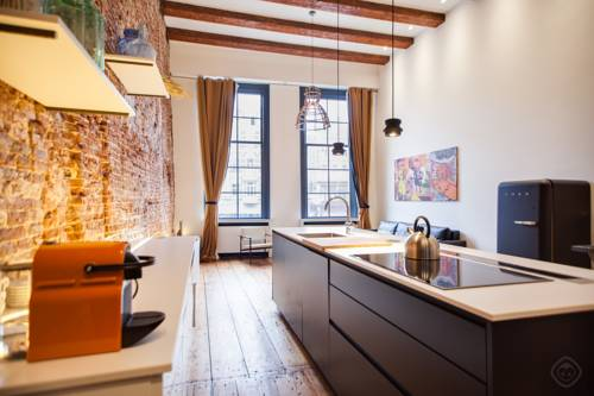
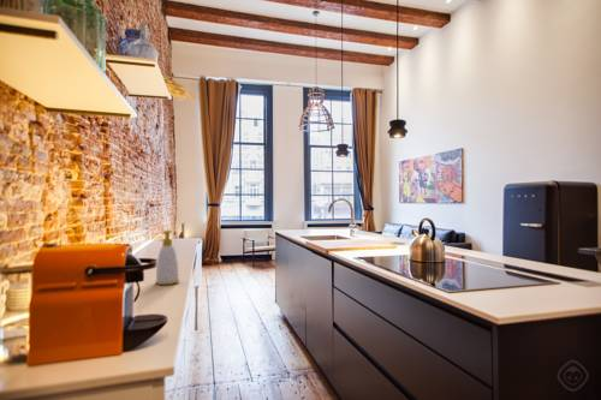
+ soap bottle (167, 256)
